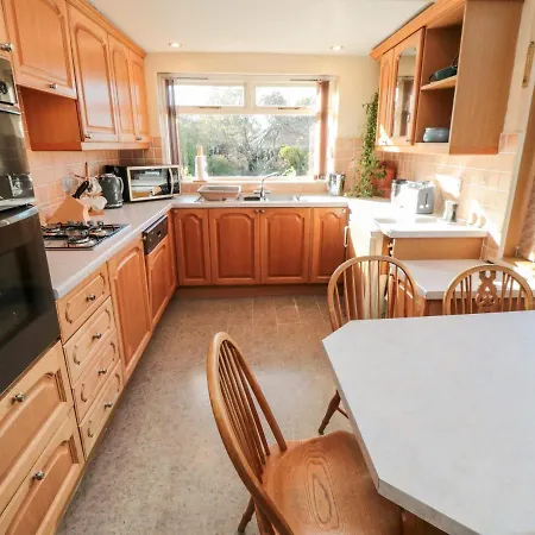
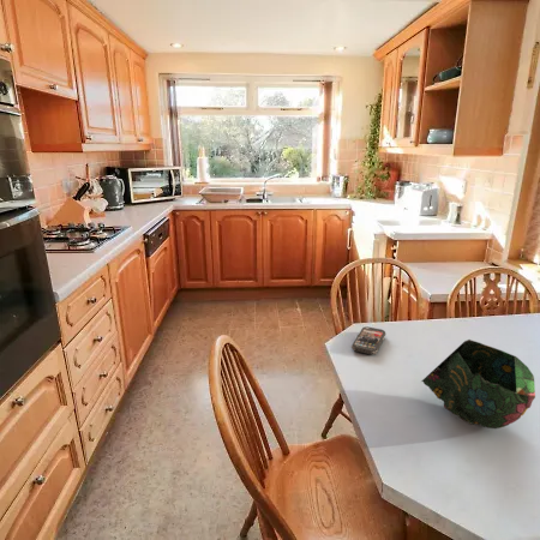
+ smartphone (368, 340)
+ decorative bowl (473, 384)
